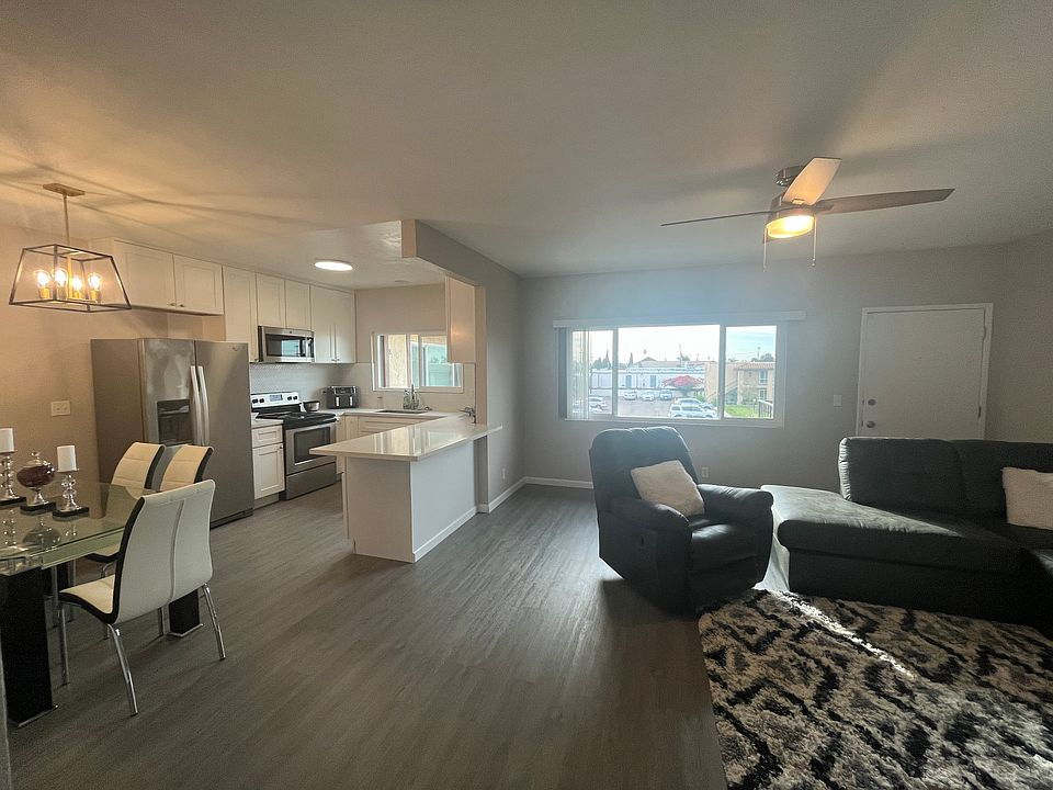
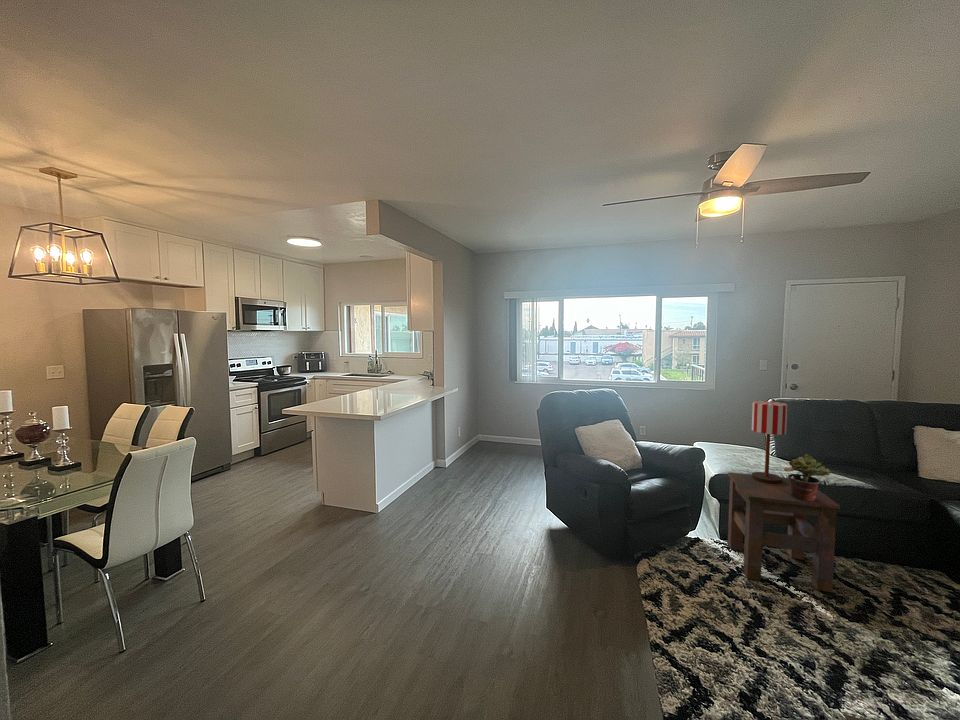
+ table lamp (768, 441)
+ potted plant (807, 475)
+ side table (776, 523)
